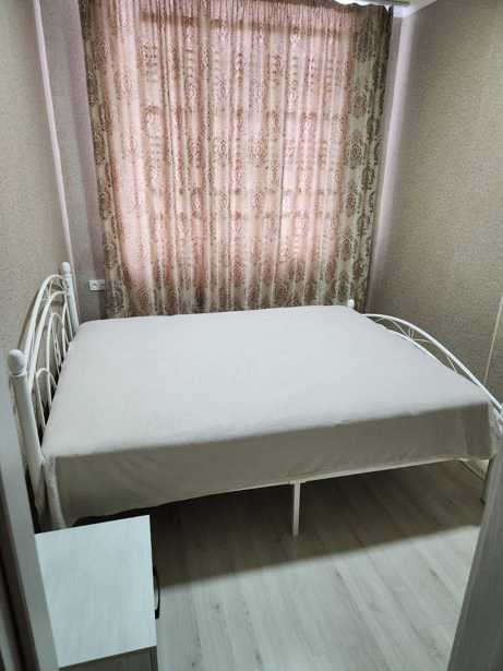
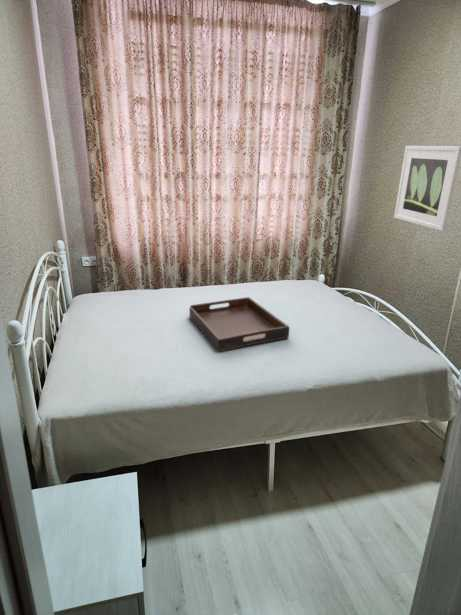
+ serving tray (235, 320)
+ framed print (424, 186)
